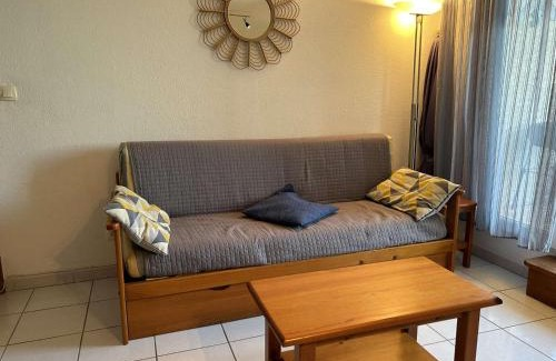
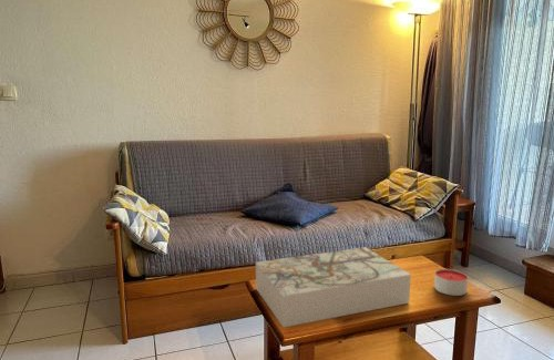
+ candle (450, 280)
+ board game (329, 281)
